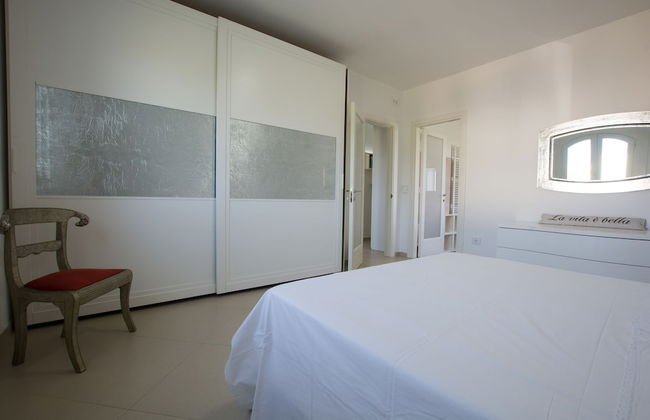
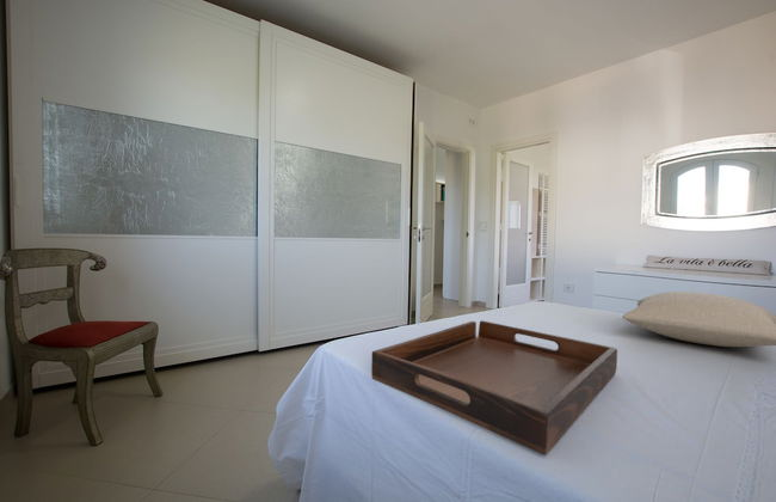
+ serving tray (498, 362)
+ pillow (700, 317)
